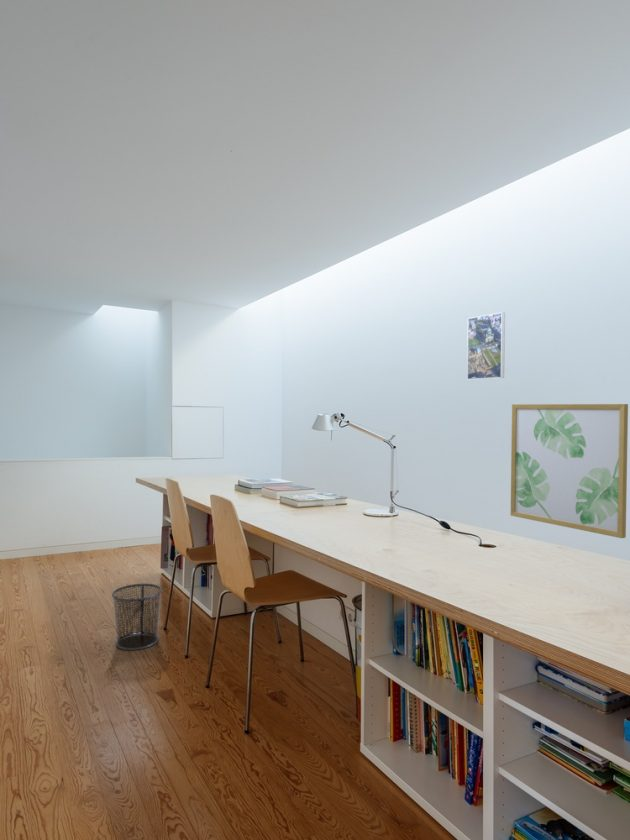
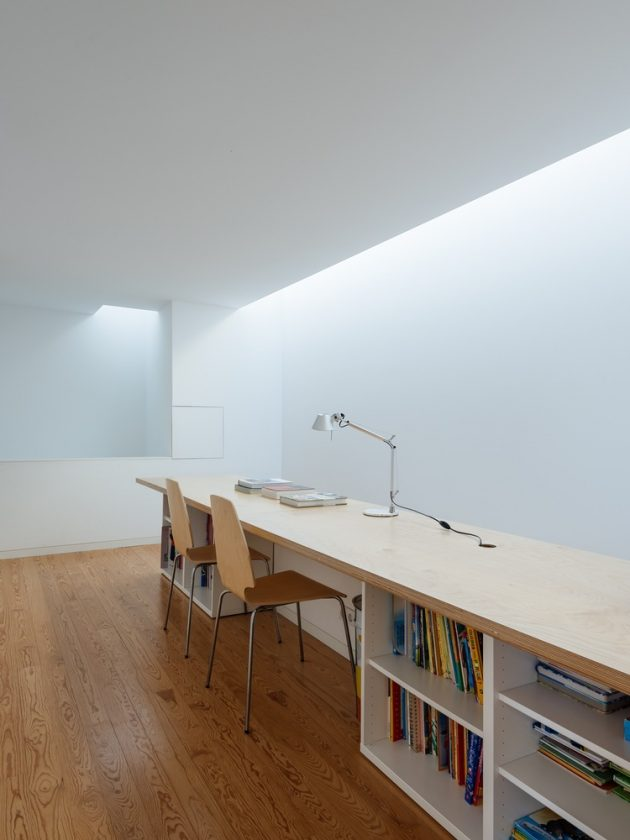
- wall art (563, 465)
- waste bin (136, 616)
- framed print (485, 347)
